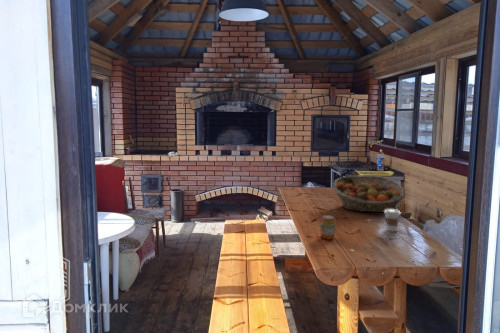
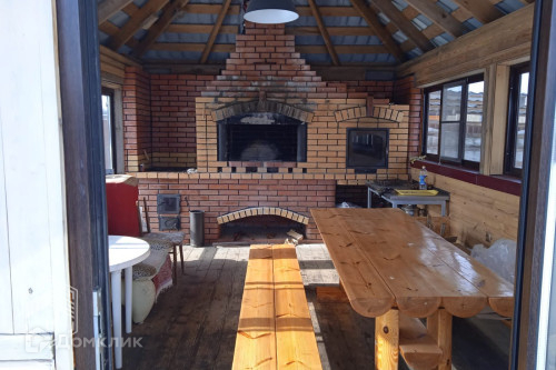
- fruit basket (368, 193)
- coffee cup (392, 220)
- beverage can (327, 227)
